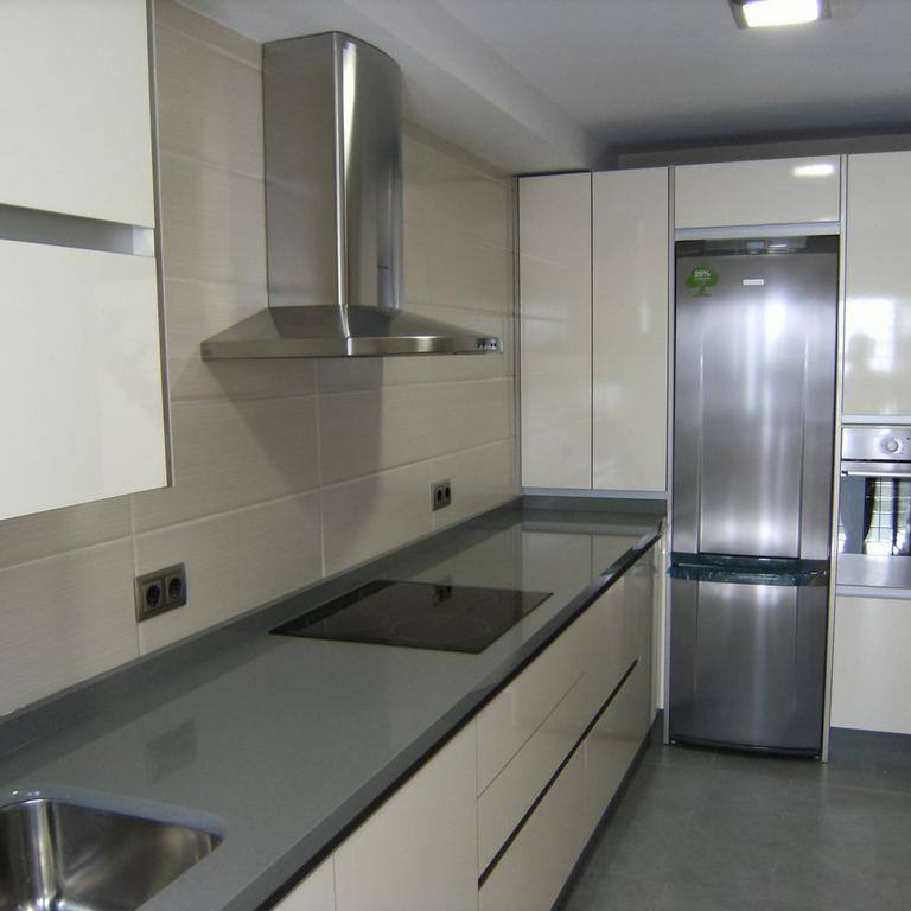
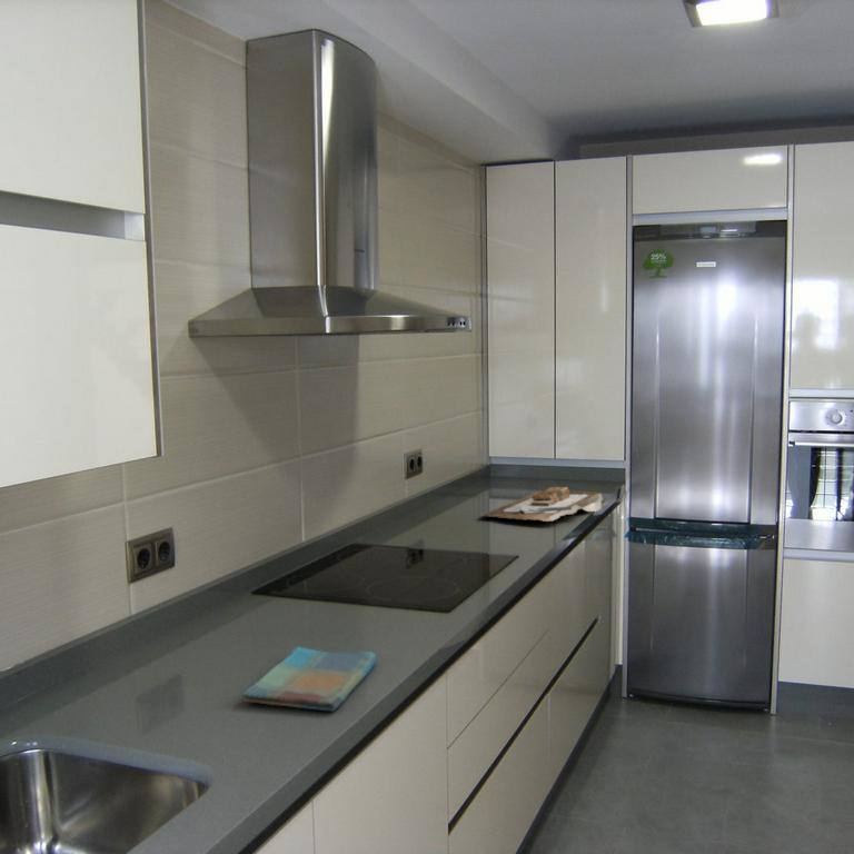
+ cutting board (545, 499)
+ dish towel (314, 676)
